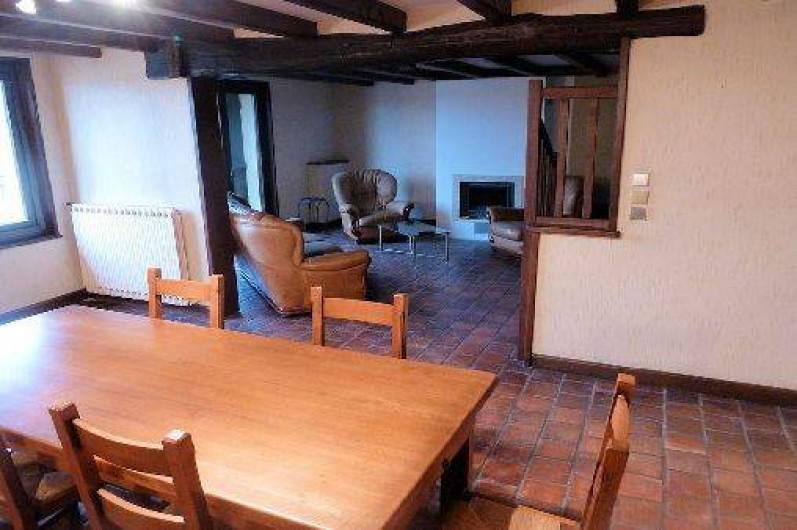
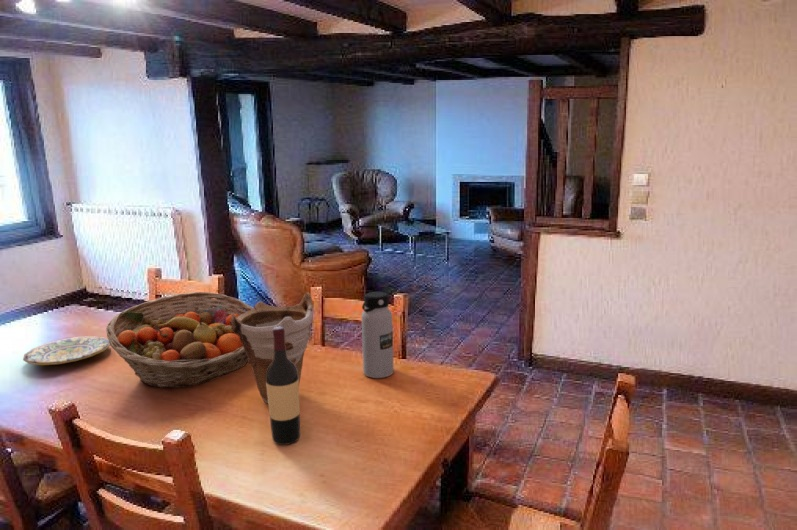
+ wine bottle (282, 384)
+ vase (273, 349)
+ plate (68, 353)
+ water bottle (377, 333)
+ fruit basket (191, 336)
